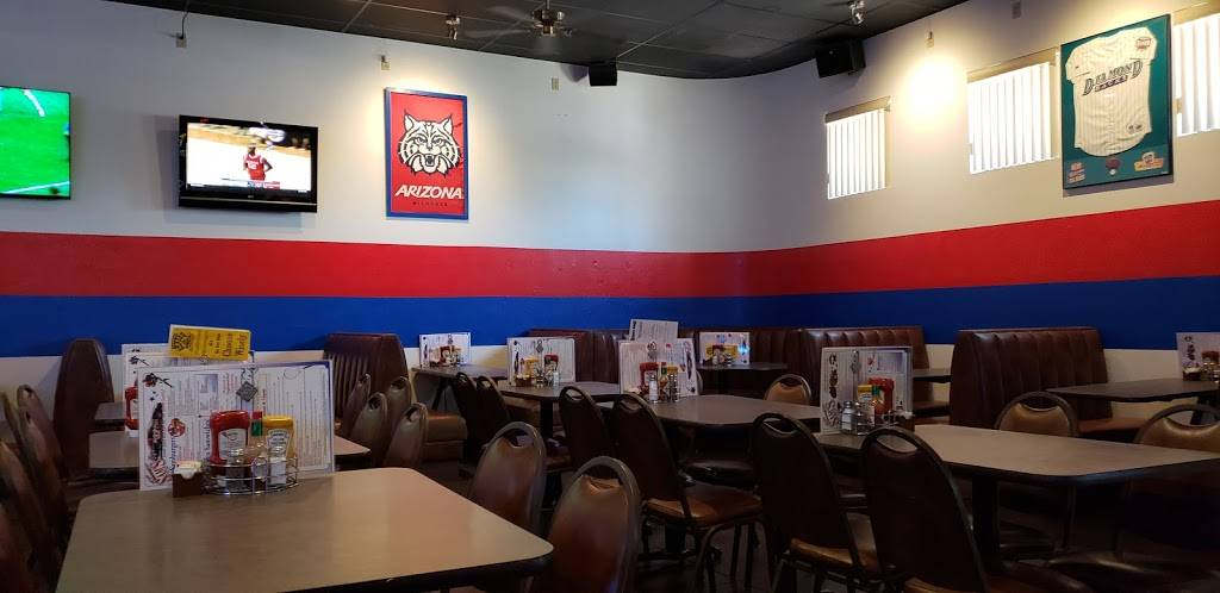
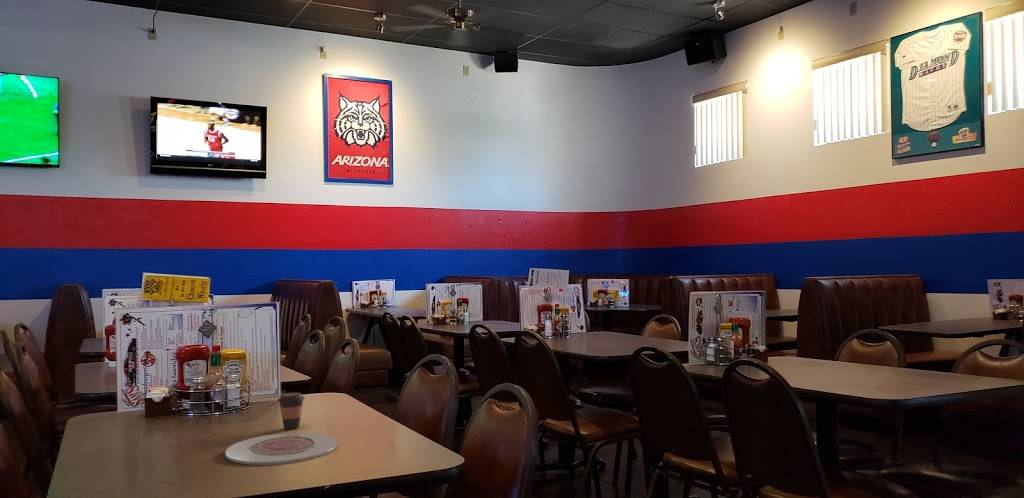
+ plate (282, 446)
+ coffee cup (291, 411)
